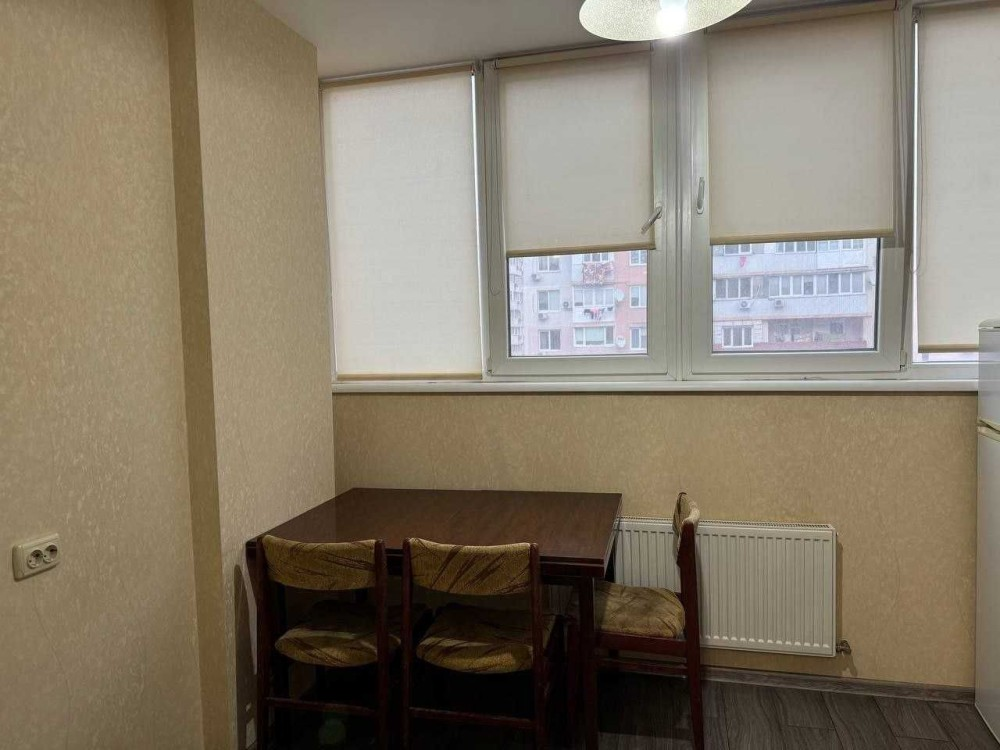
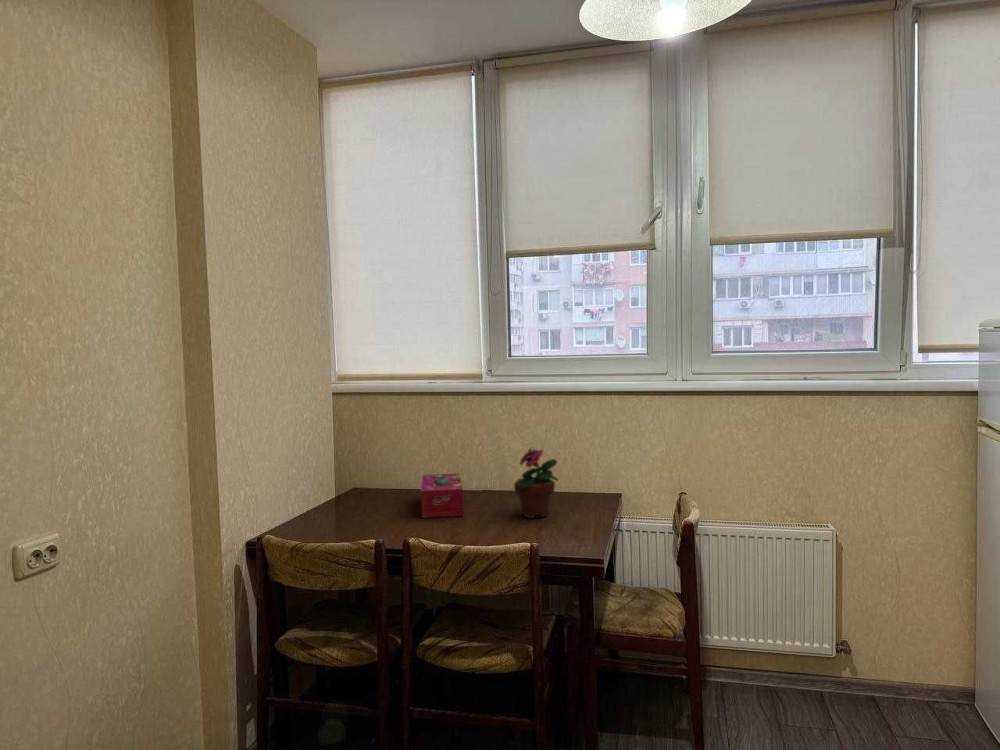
+ tissue box (442, 494)
+ potted flower (536, 481)
